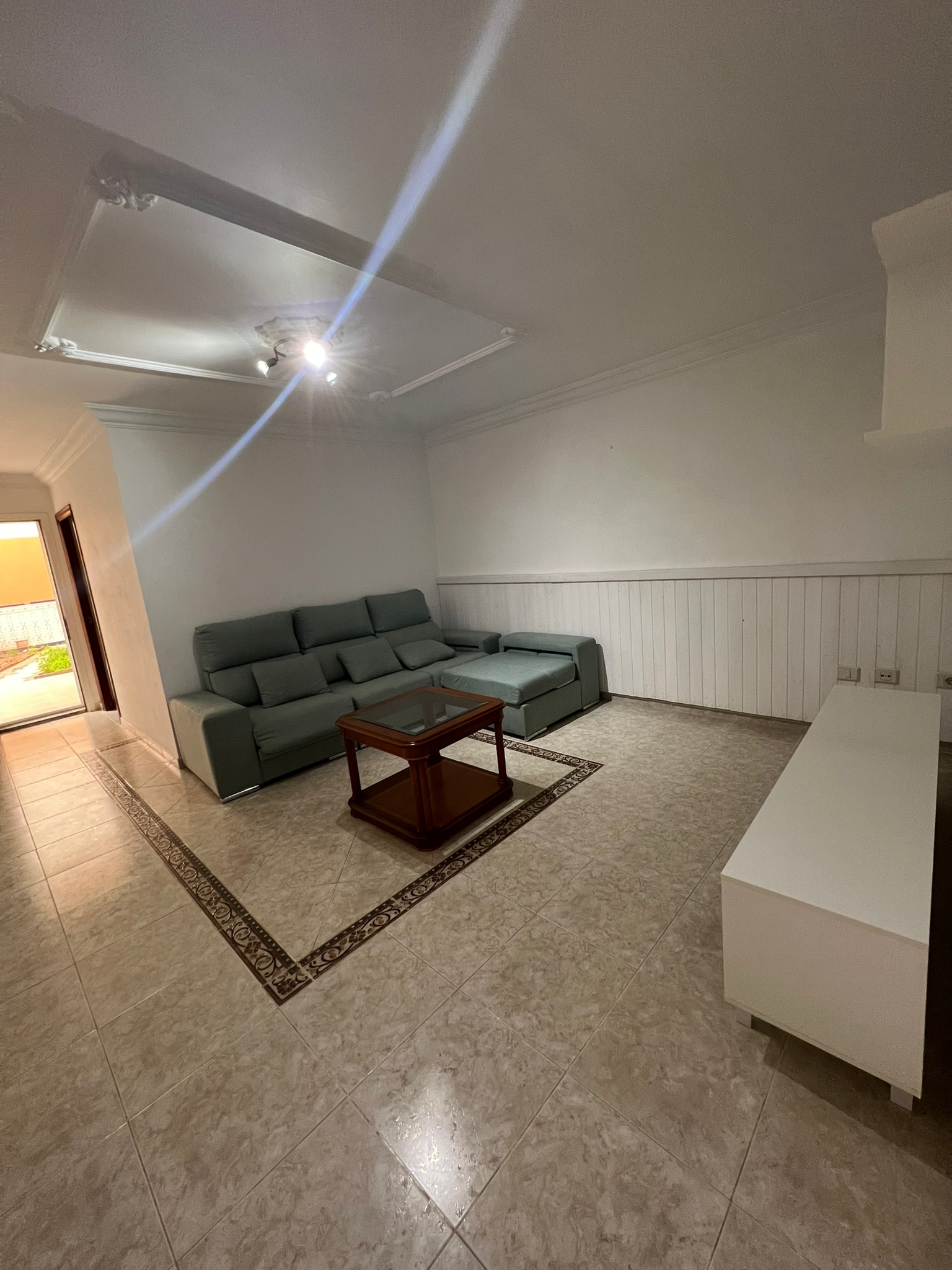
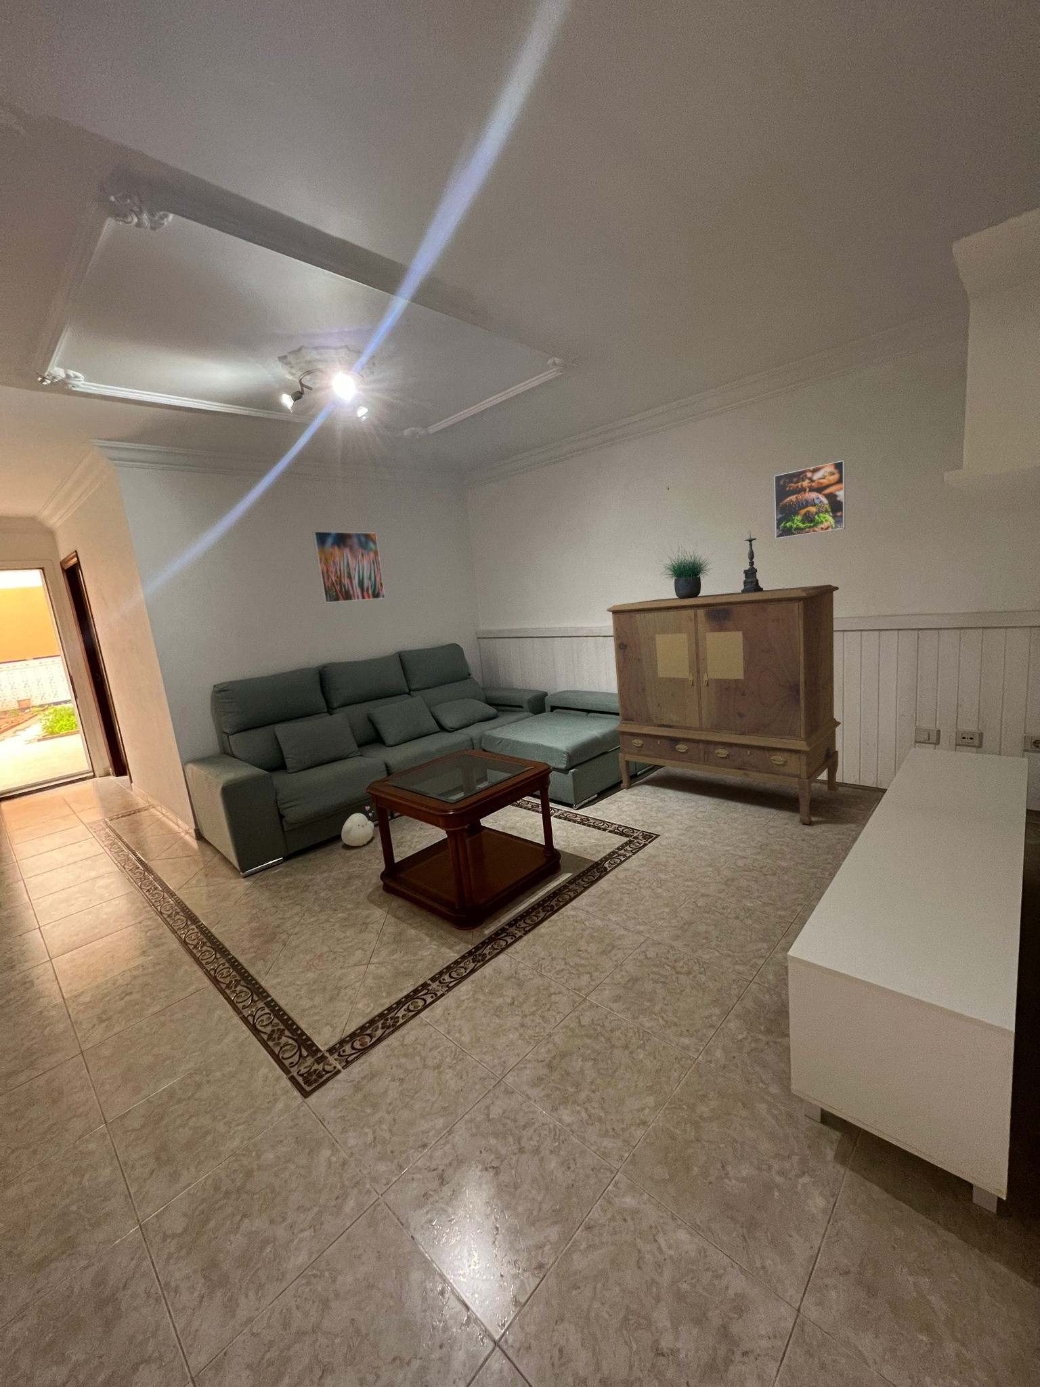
+ potted plant (686, 568)
+ plush toy (357, 825)
+ candle holder (752, 560)
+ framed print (808, 501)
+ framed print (350, 567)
+ cabinet (719, 695)
